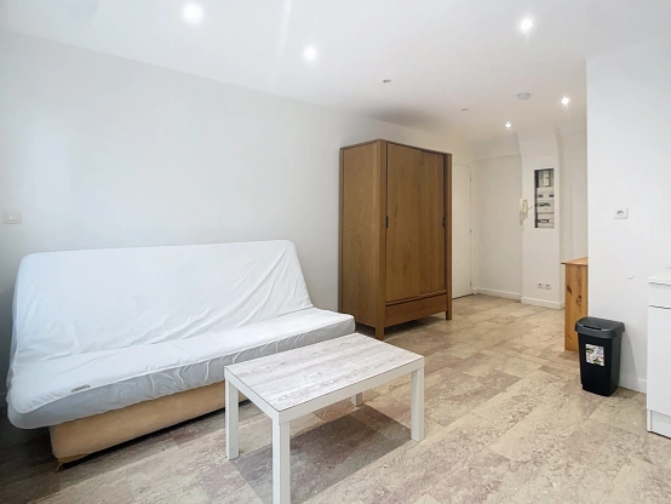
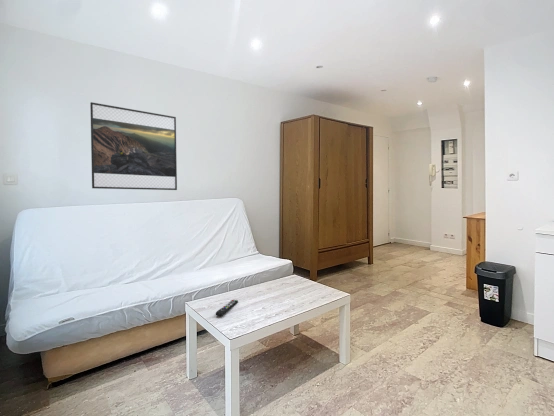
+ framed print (137, 149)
+ remote control (227, 307)
